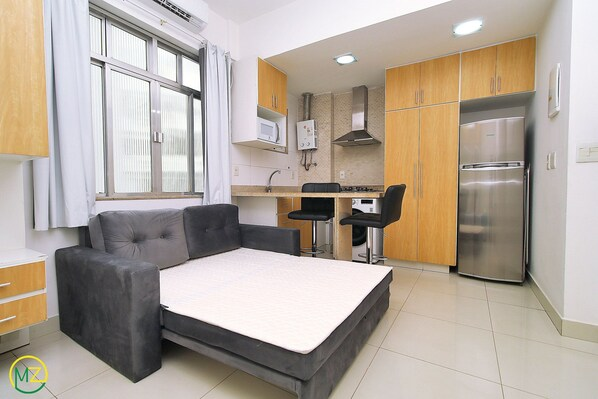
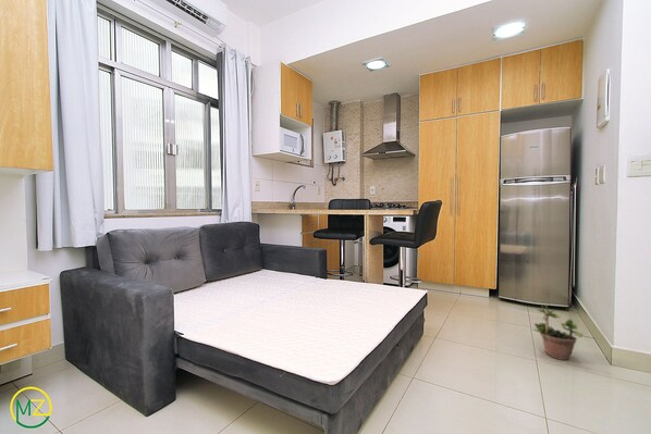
+ potted plant (556, 330)
